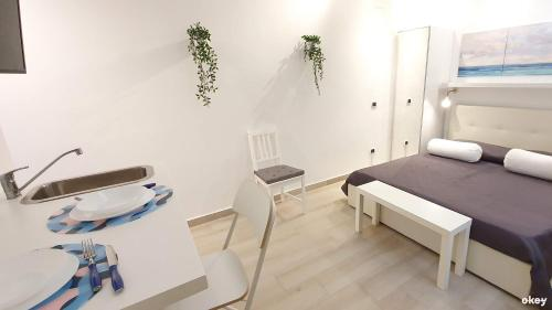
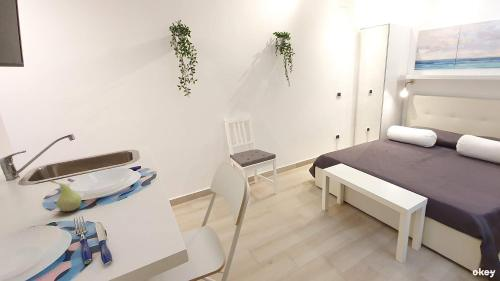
+ fruit (66, 195)
